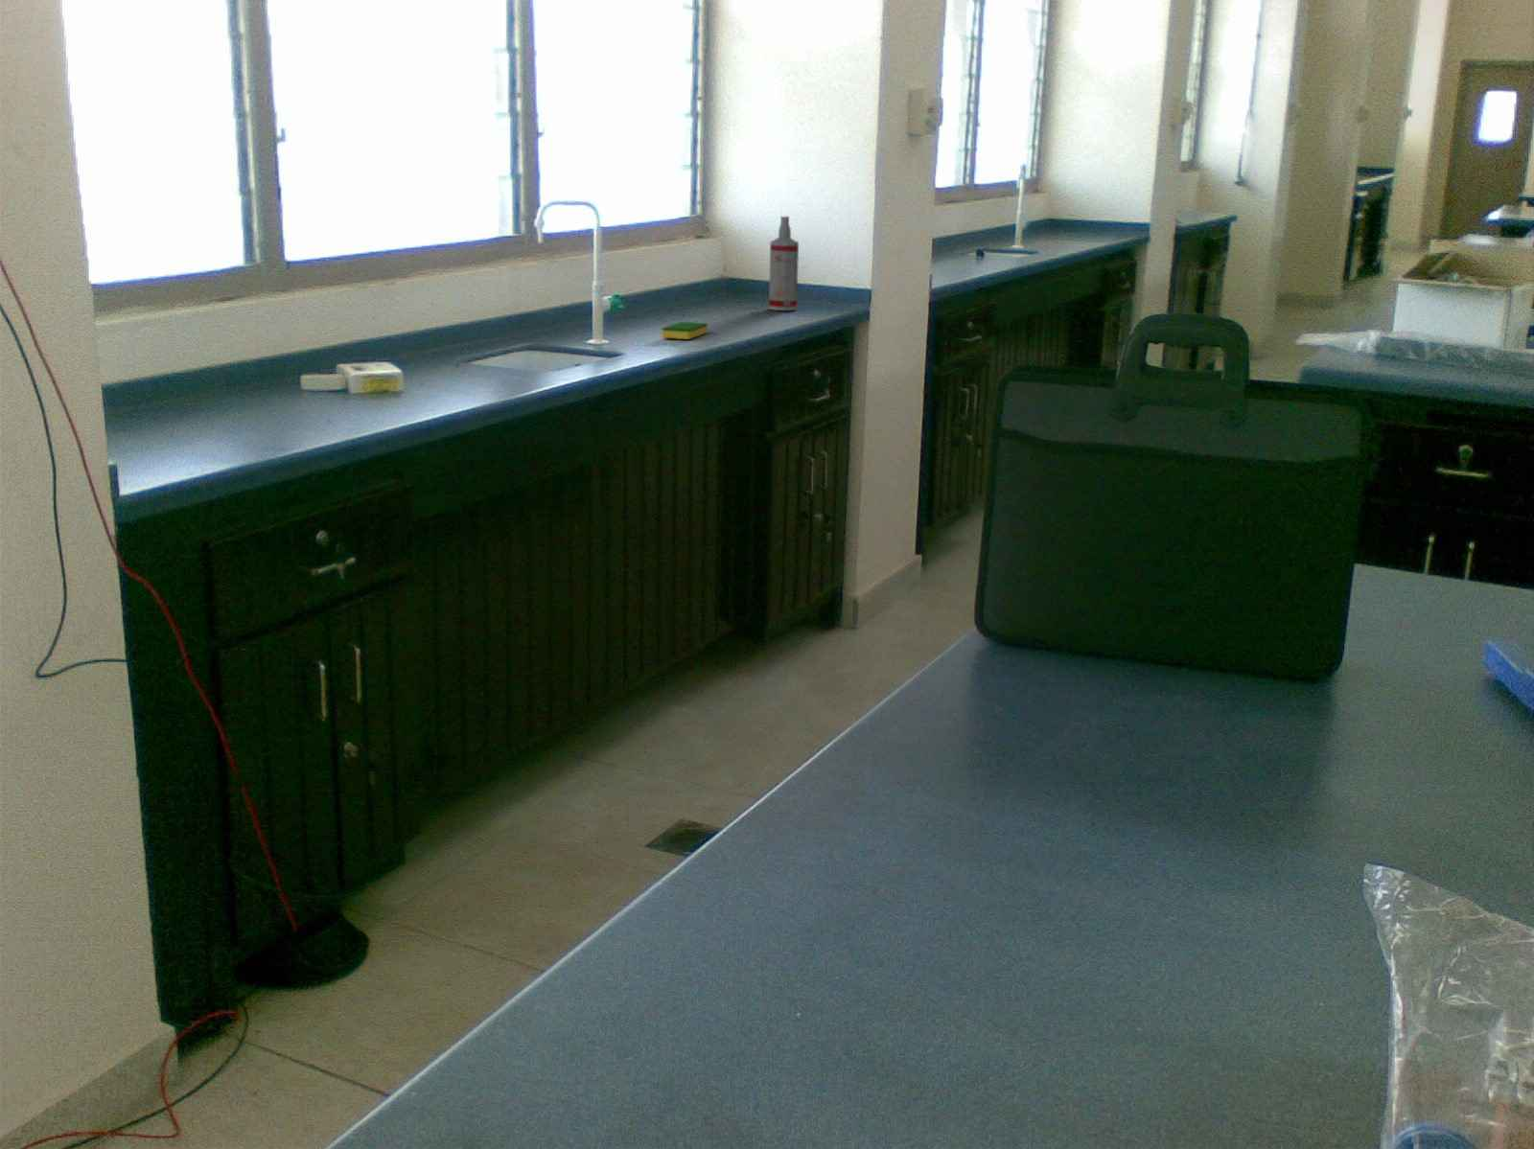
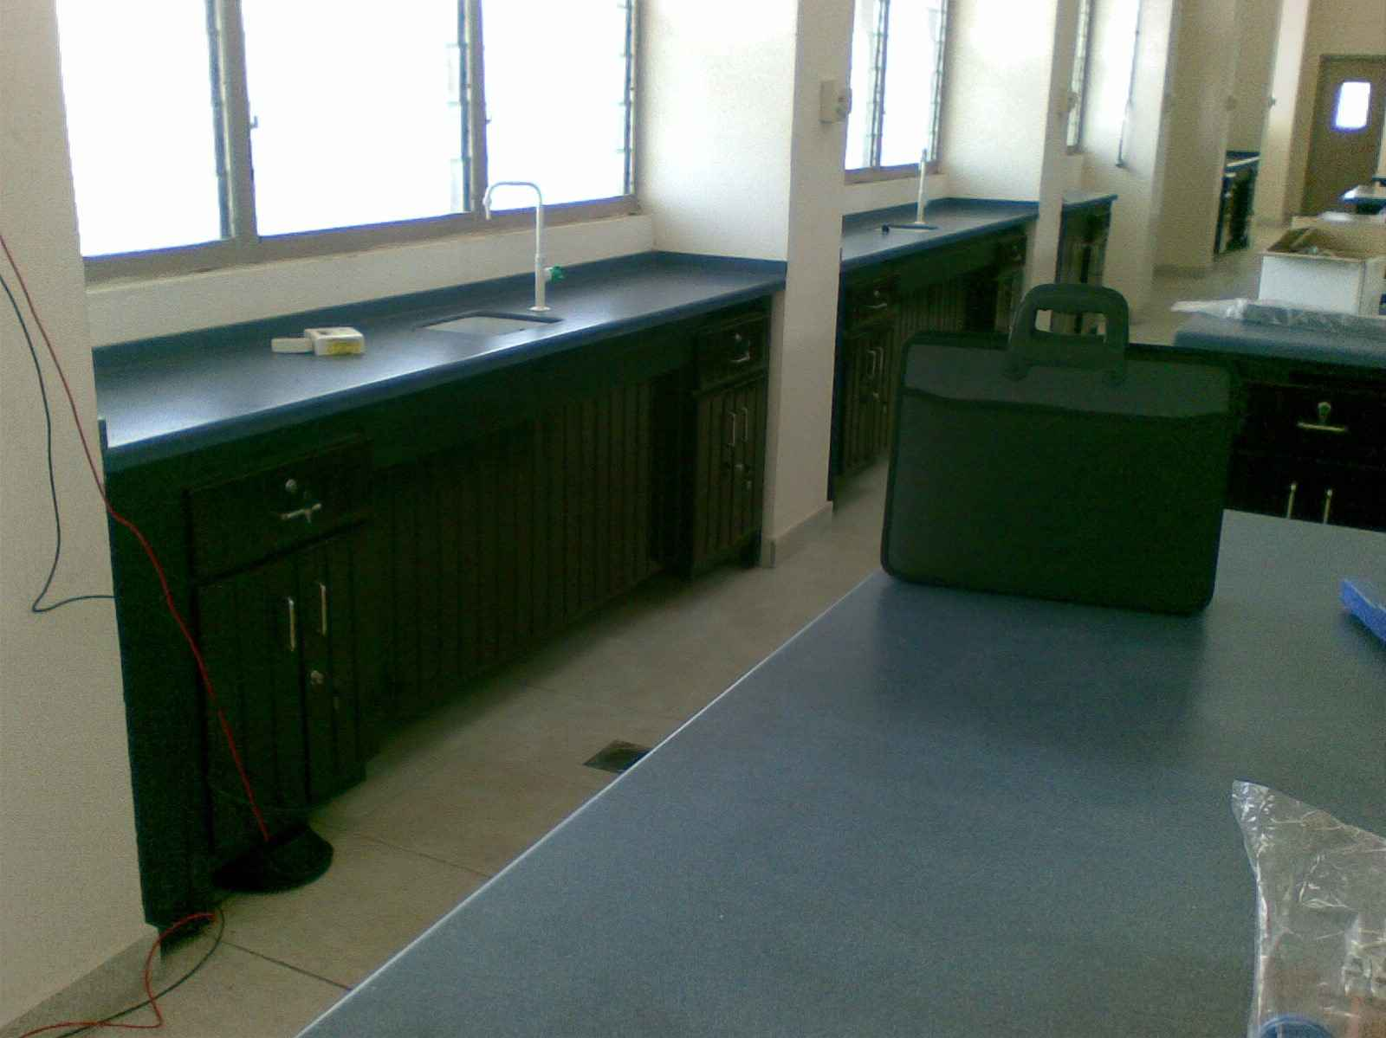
- spray bottle (783, 263)
- dish sponge (684, 329)
